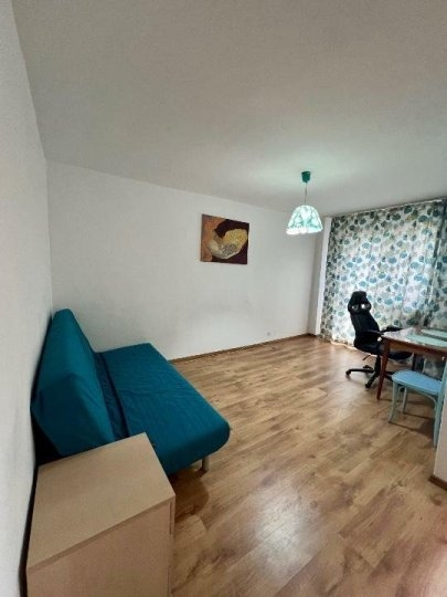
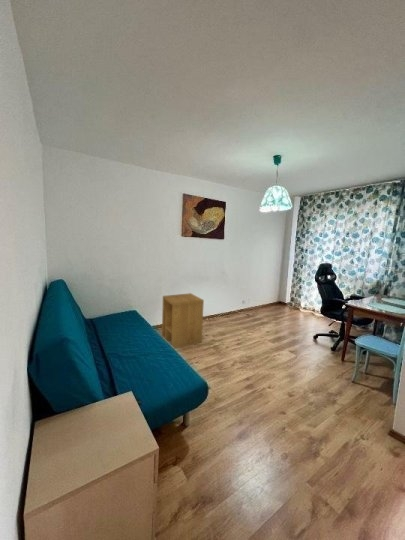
+ side table (182, 319)
